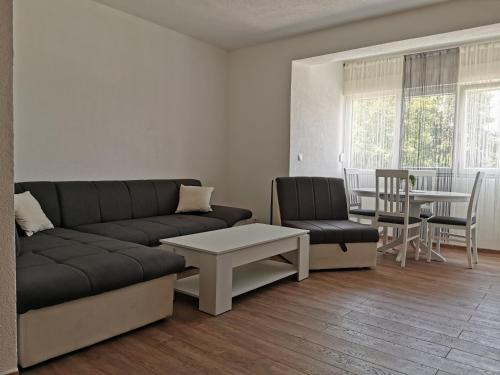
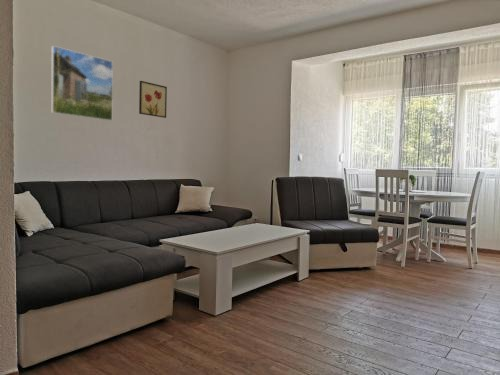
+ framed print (83, 85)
+ wall art (152, 99)
